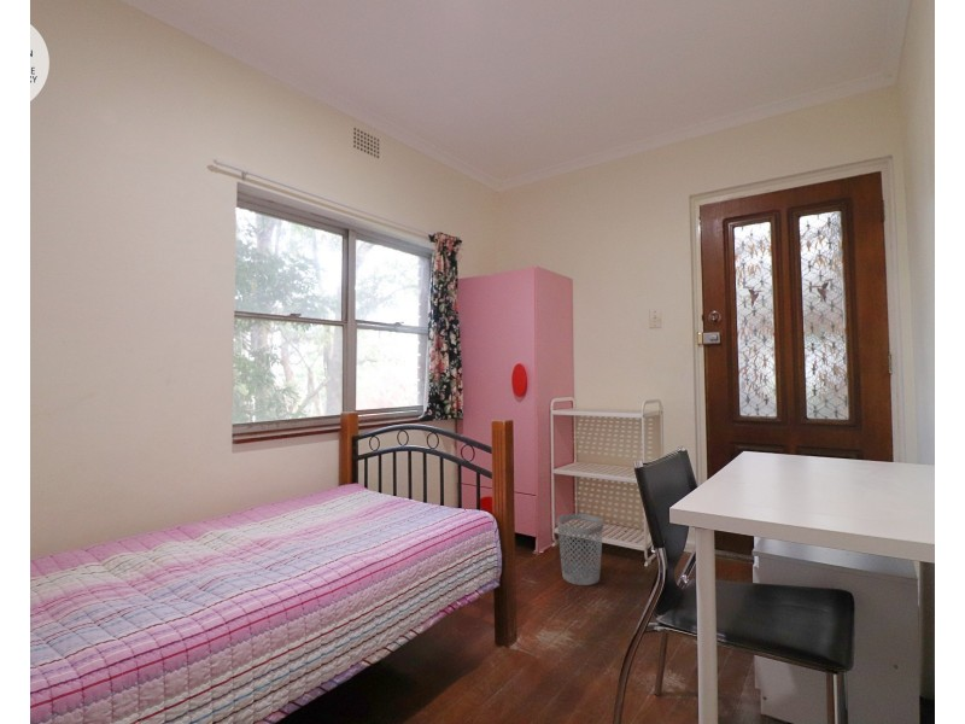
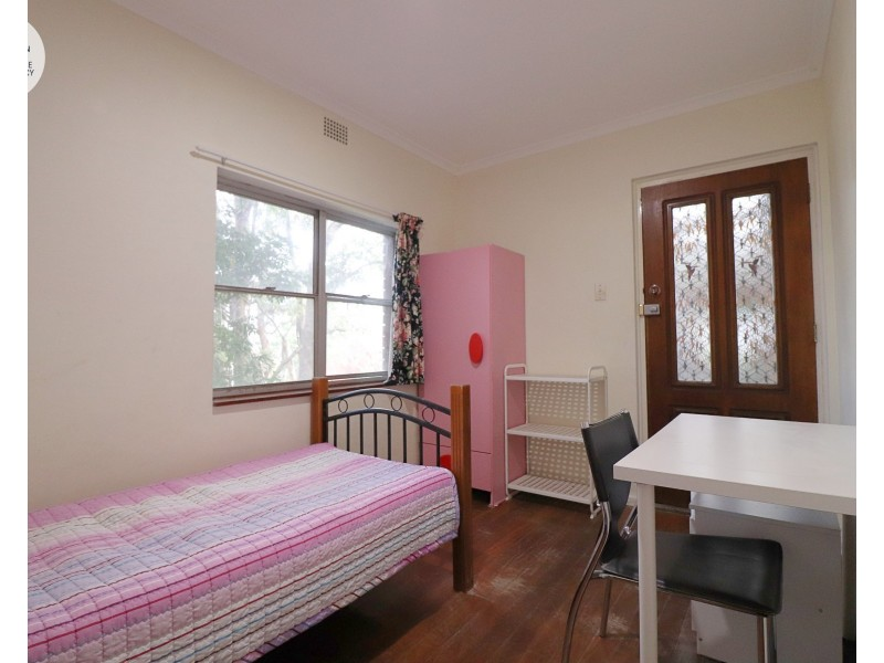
- wastebasket (580, 548)
